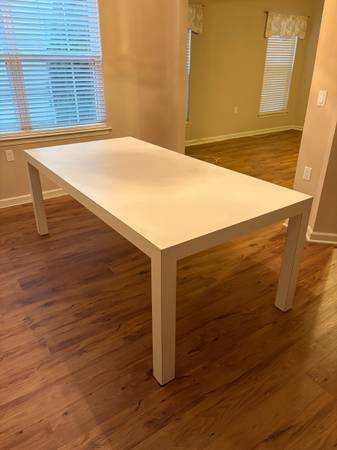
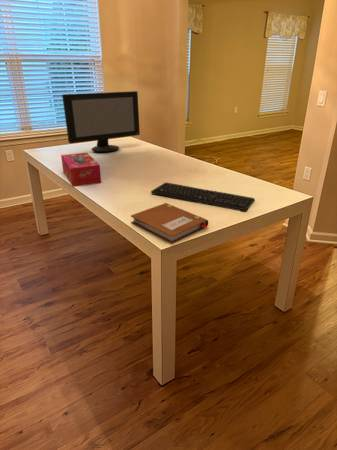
+ notebook (170, 221)
+ computer monitor (103, 122)
+ computer keyboard (201, 195)
+ tissue box (80, 168)
